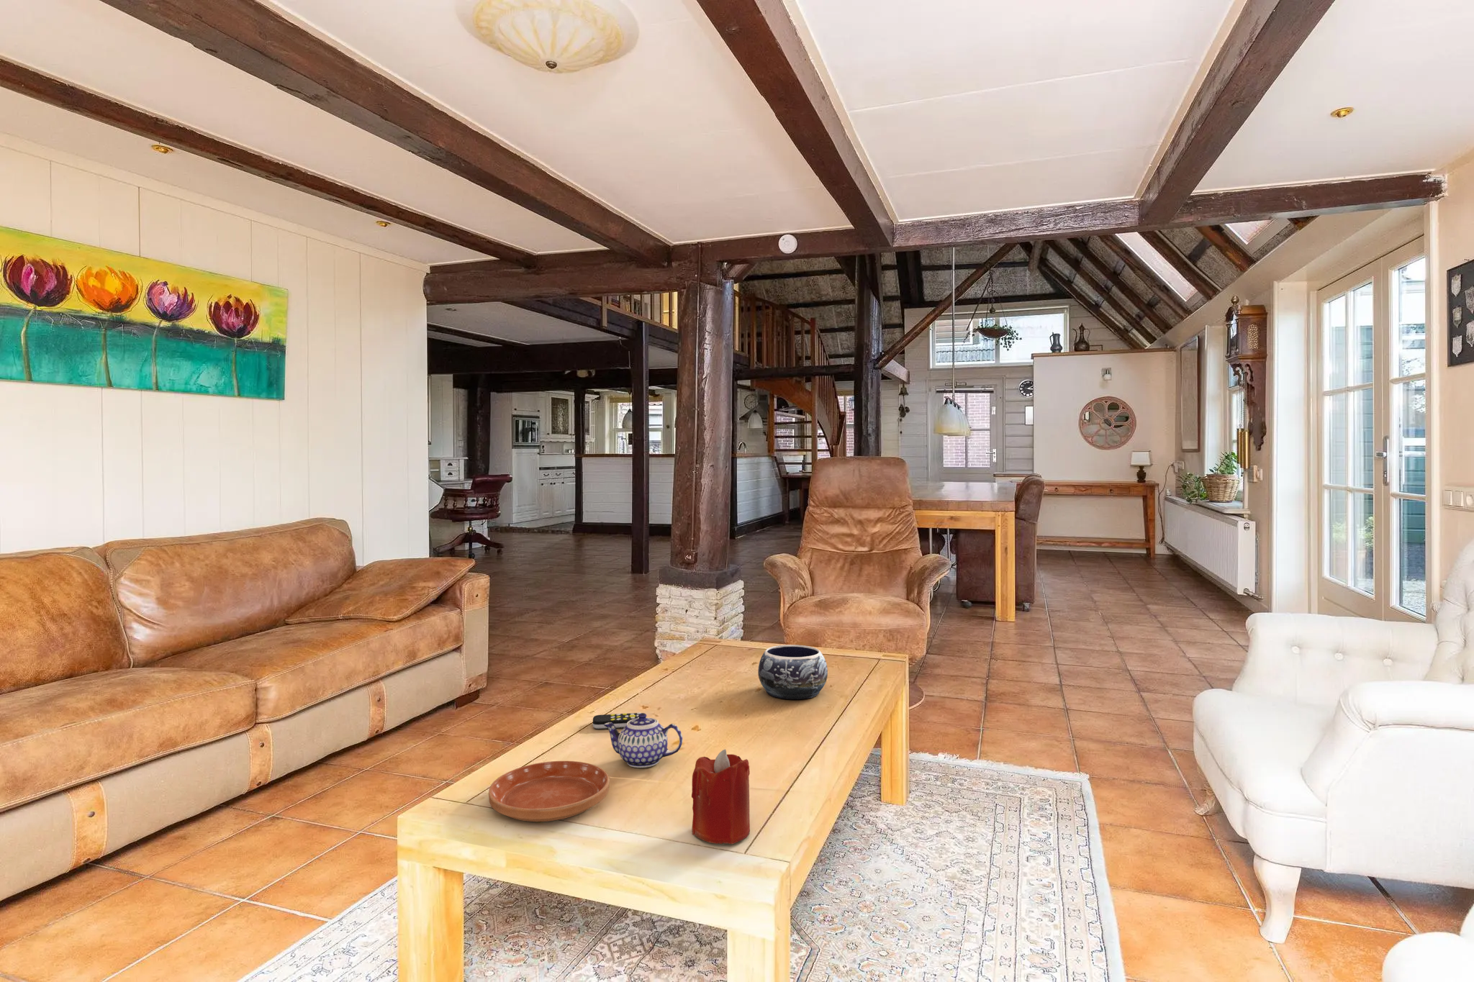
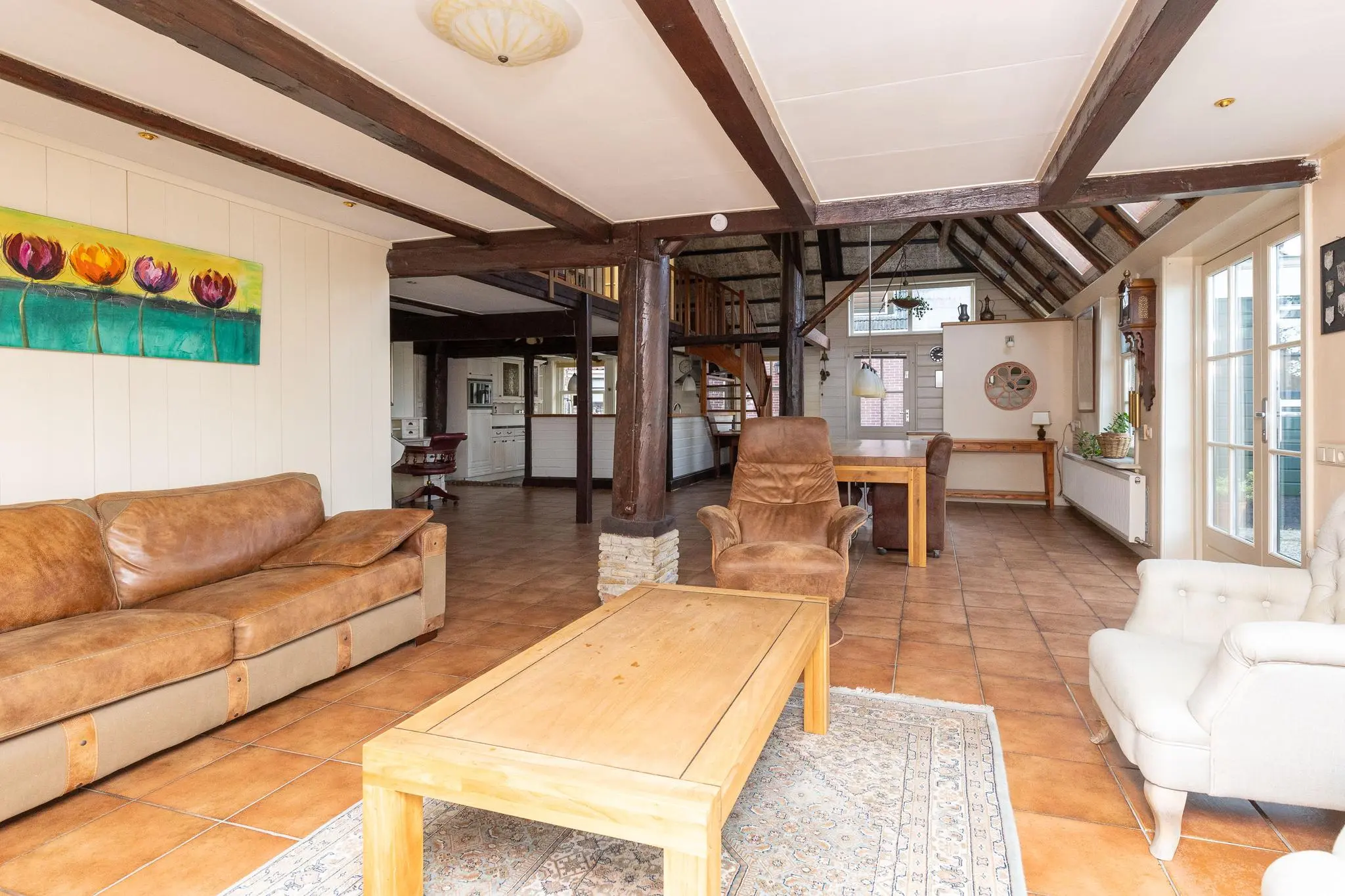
- remote control (618, 720)
- teapot (642, 738)
- decorative bowl (792, 671)
- saucer (550, 791)
- candle (722, 790)
